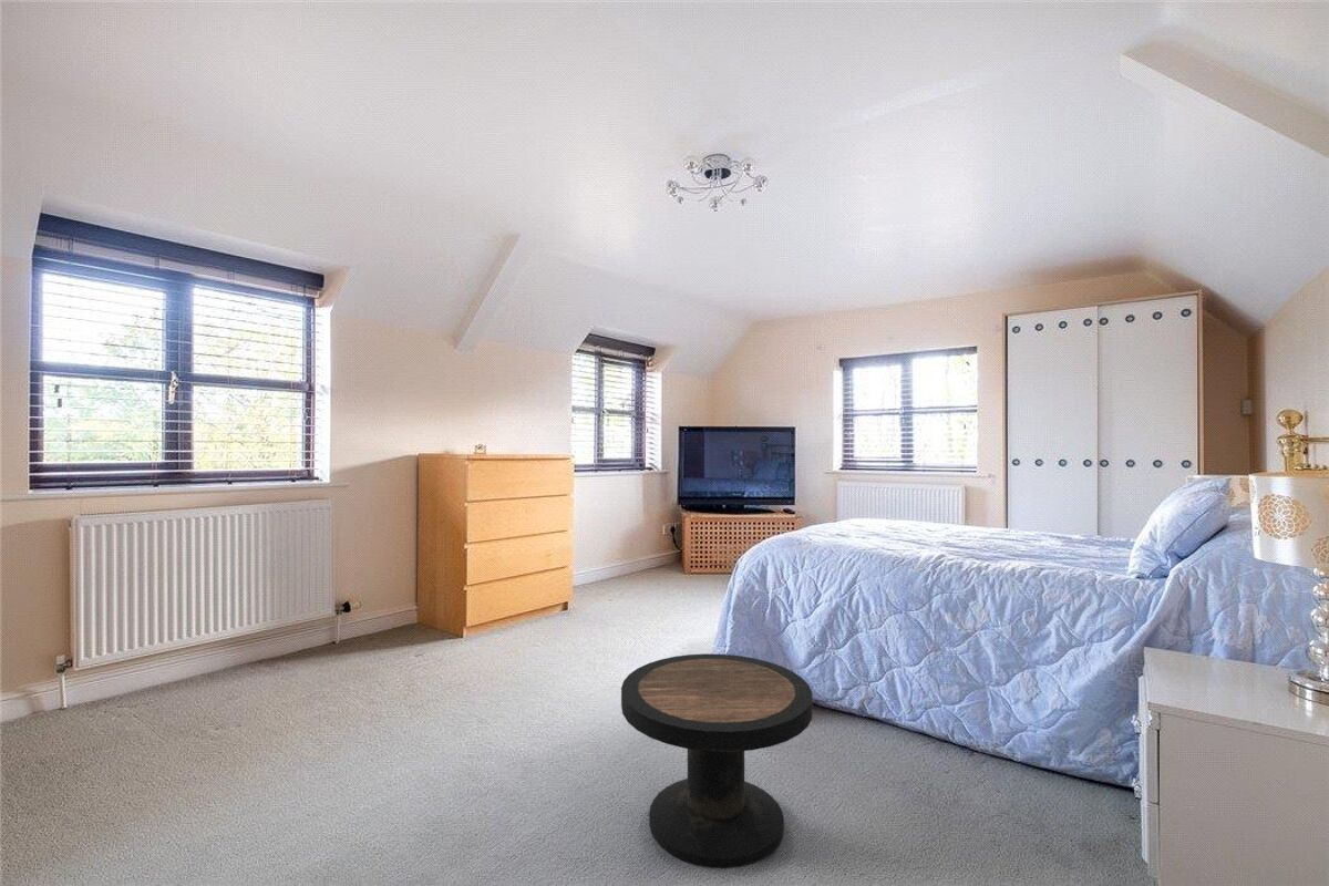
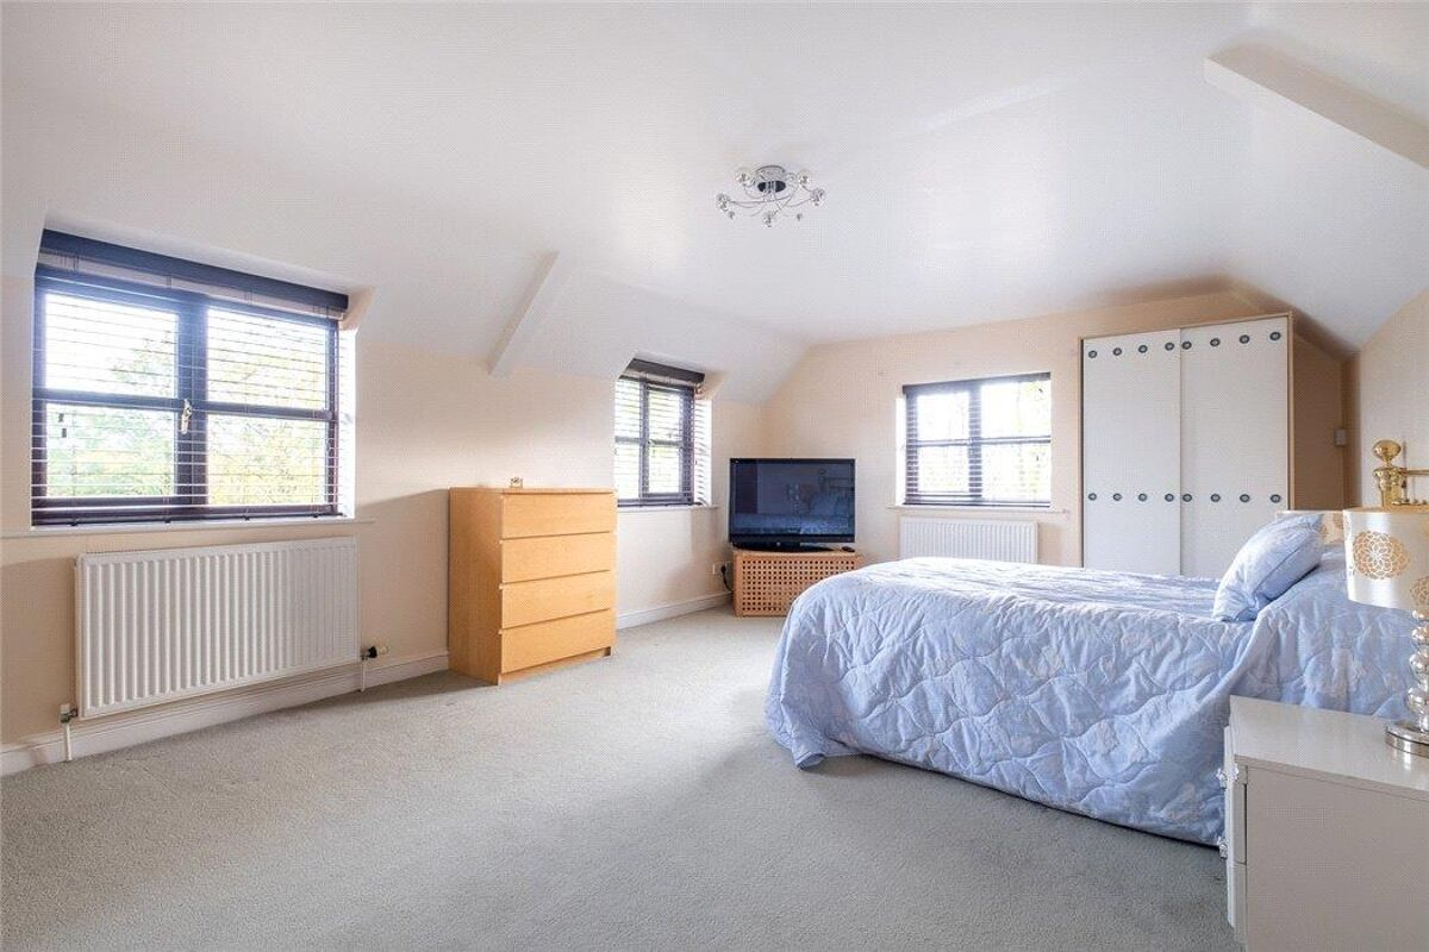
- side table (715, 753)
